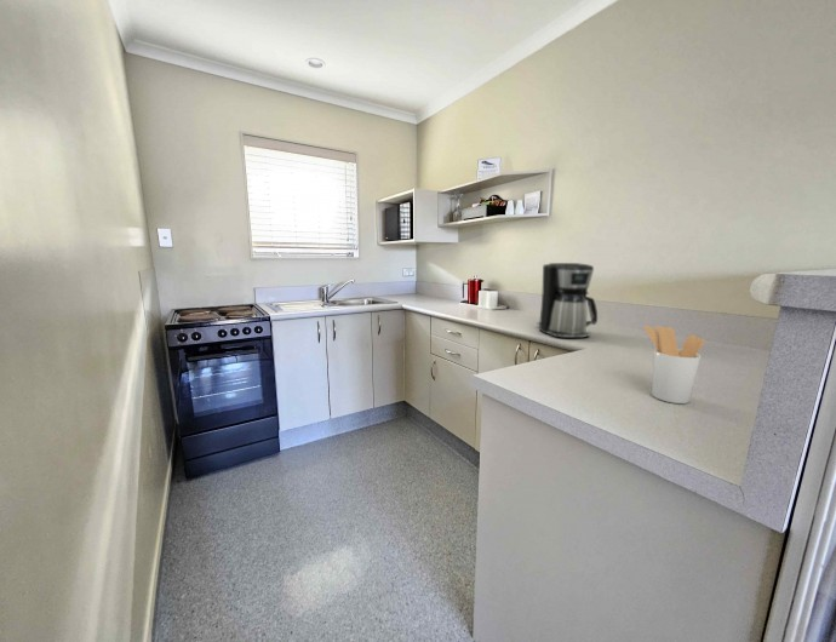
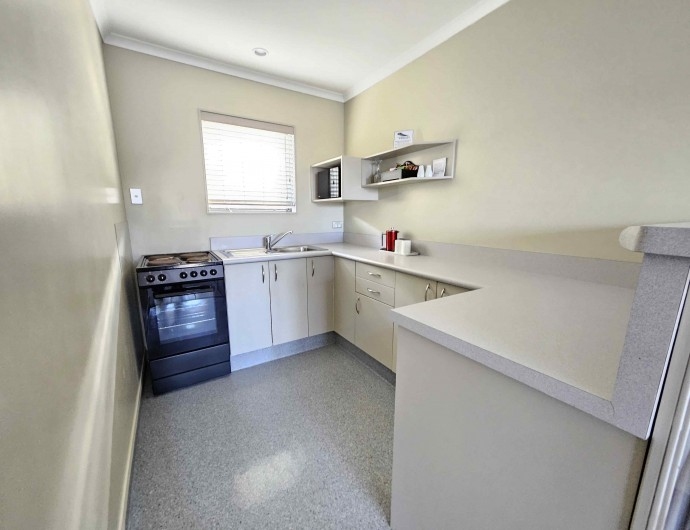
- utensil holder (668, 361)
- coffee maker (568, 298)
